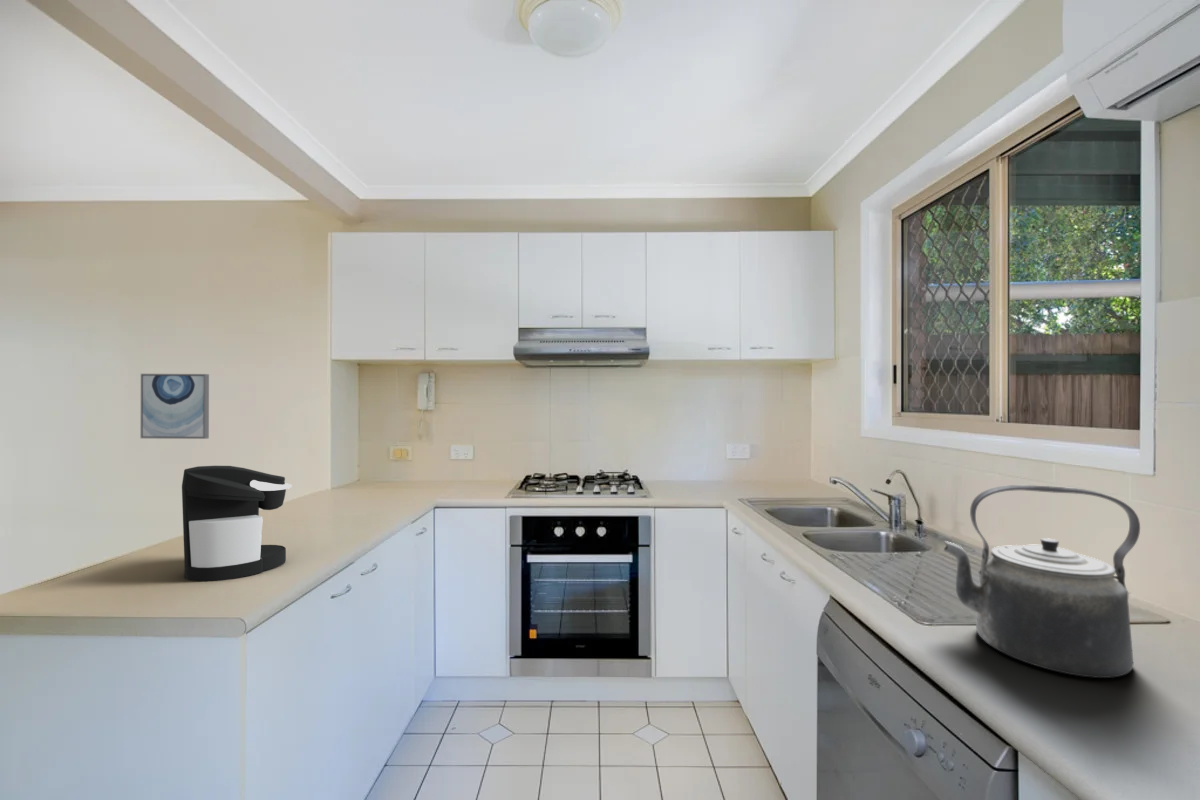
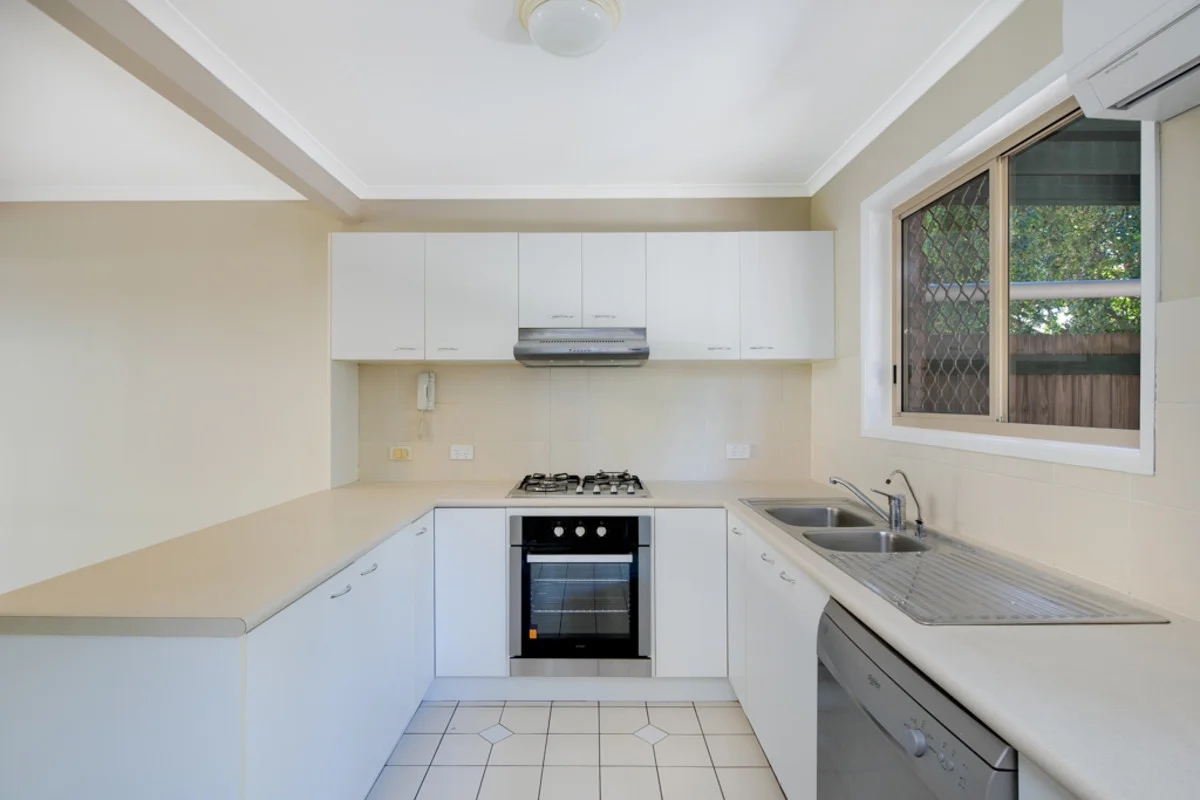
- kettle (1034, 566)
- coffee maker (239, 515)
- wall art (174, 406)
